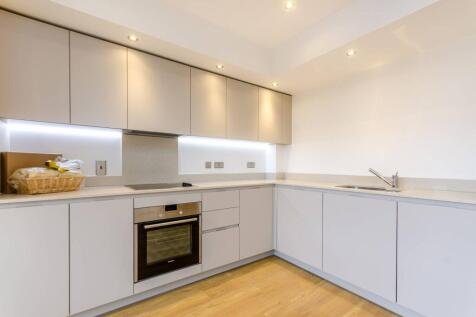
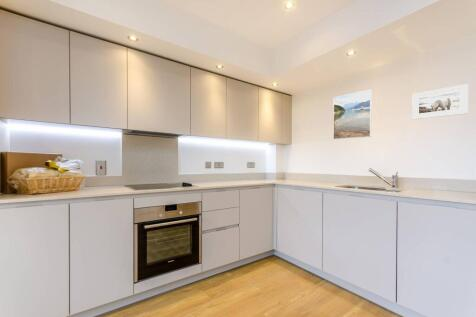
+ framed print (351, 116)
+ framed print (438, 103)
